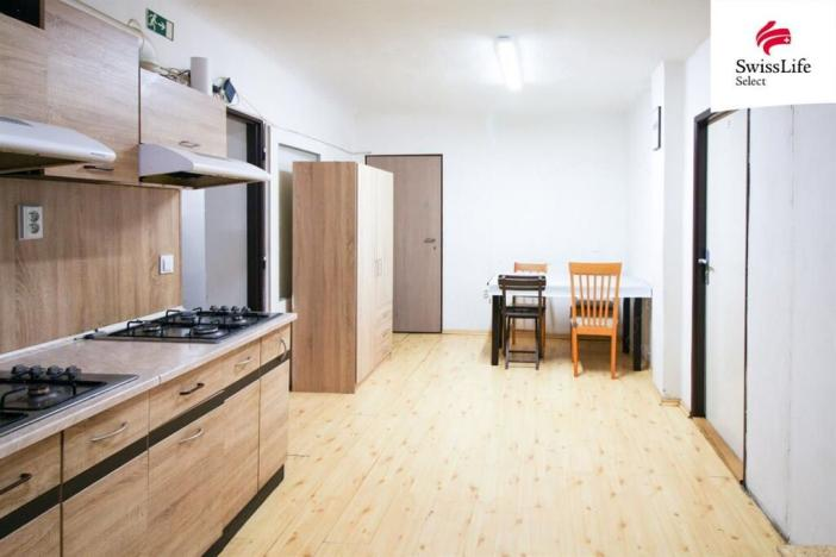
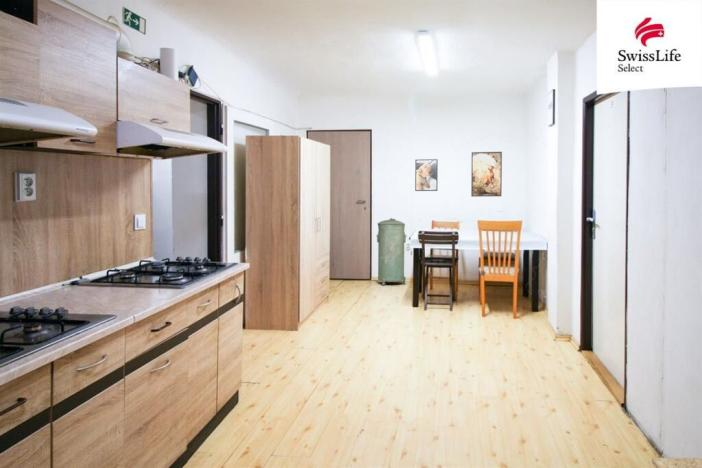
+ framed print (426, 175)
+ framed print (486, 174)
+ trash can (391, 250)
